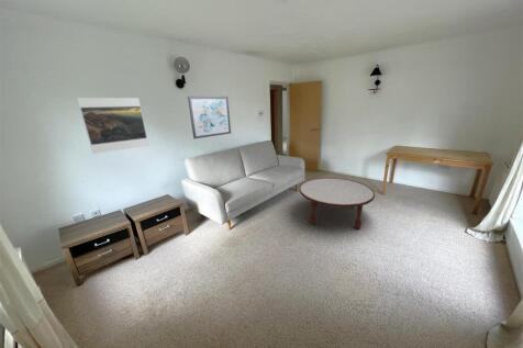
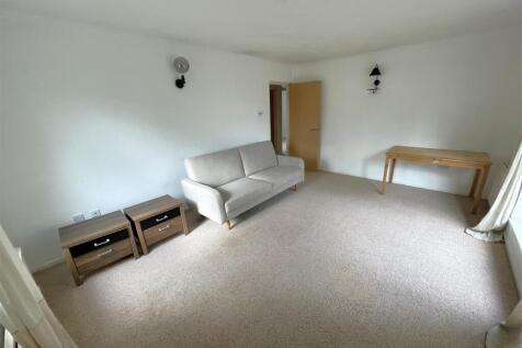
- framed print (116, 124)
- wall art (211, 116)
- coffee table (334, 202)
